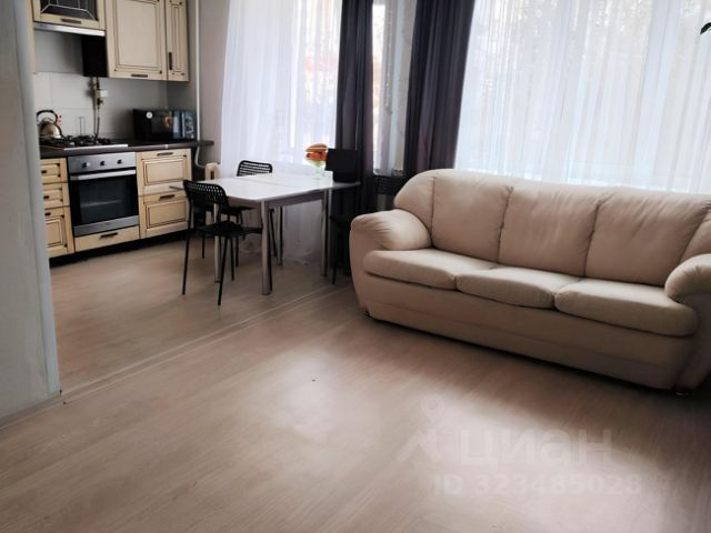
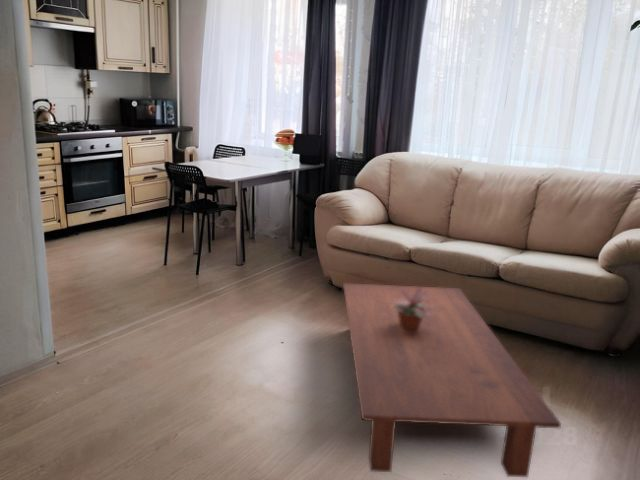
+ coffee table (421, 361)
+ potted plant (412, 304)
